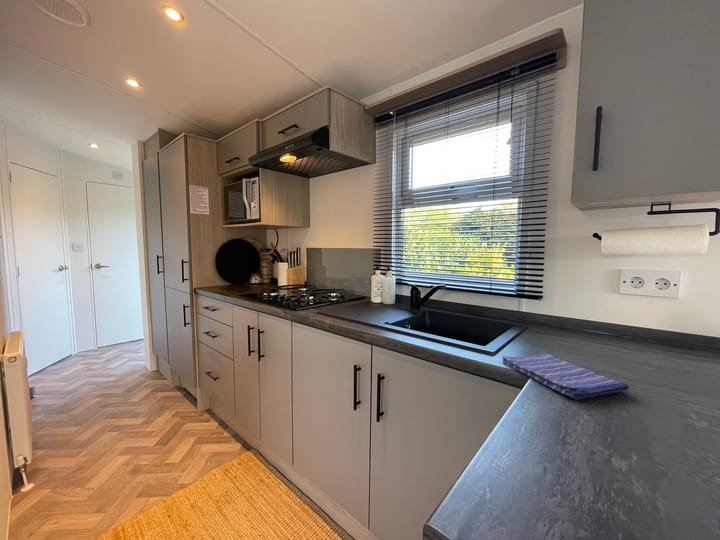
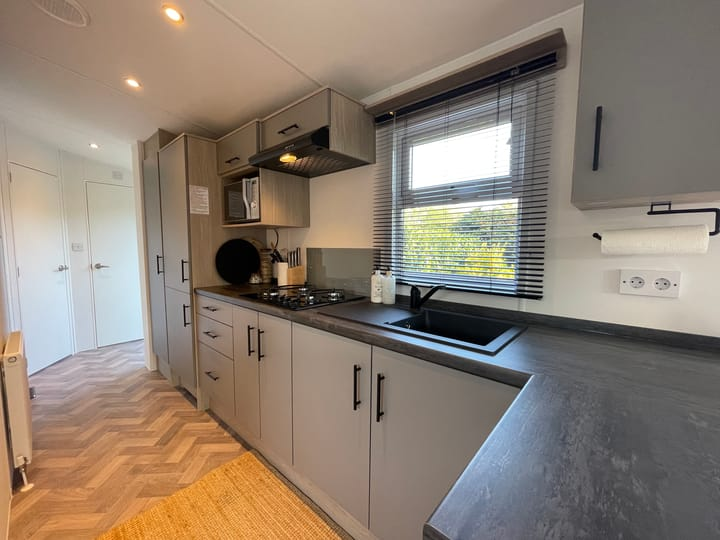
- dish towel (558, 371)
